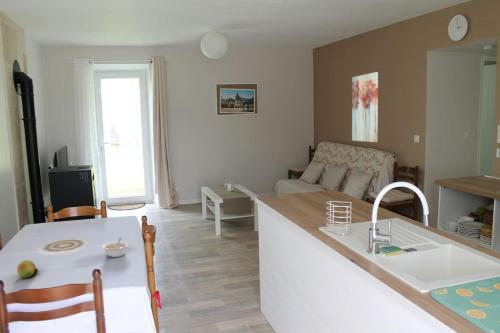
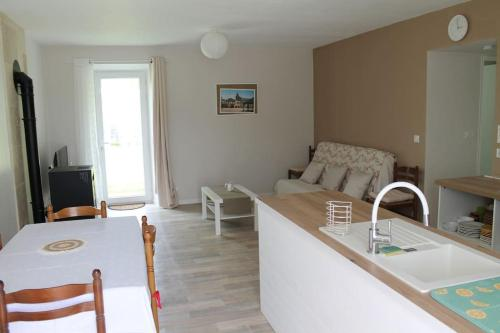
- legume (115, 248)
- fruit (26, 268)
- wall art (364, 108)
